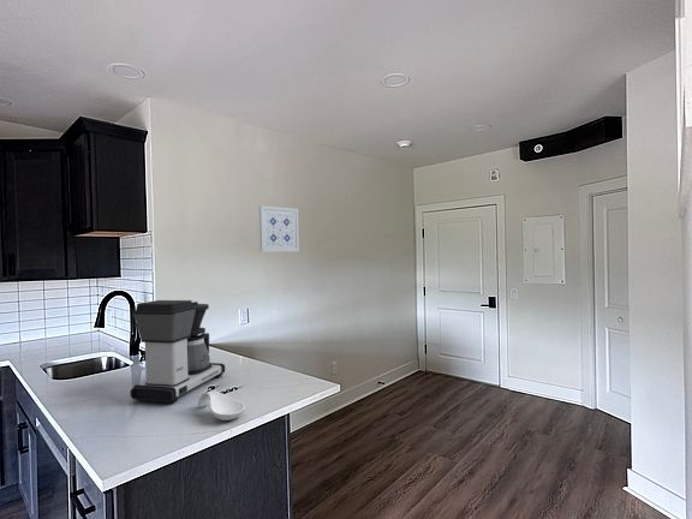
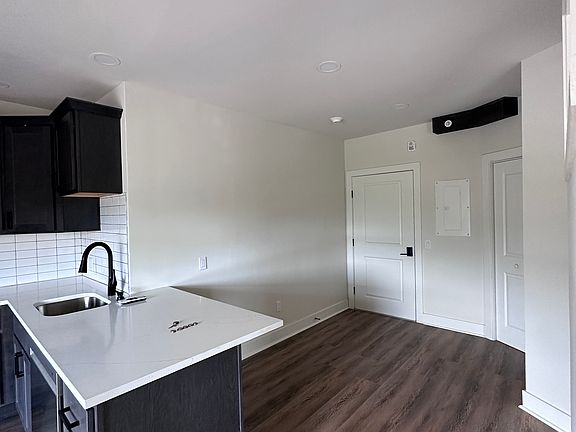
- coffee maker (181, 342)
- wall art (279, 229)
- spoon rest (219, 404)
